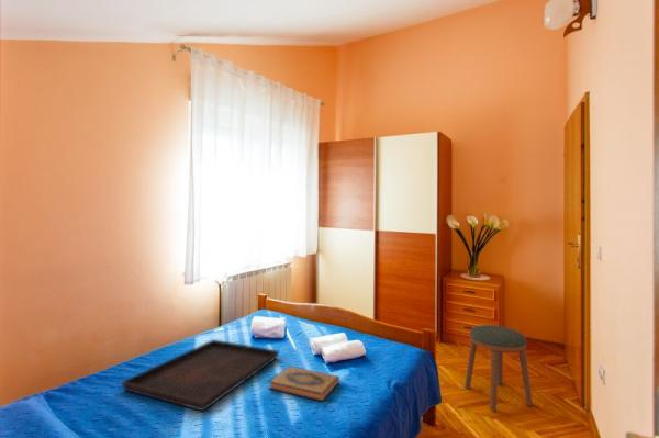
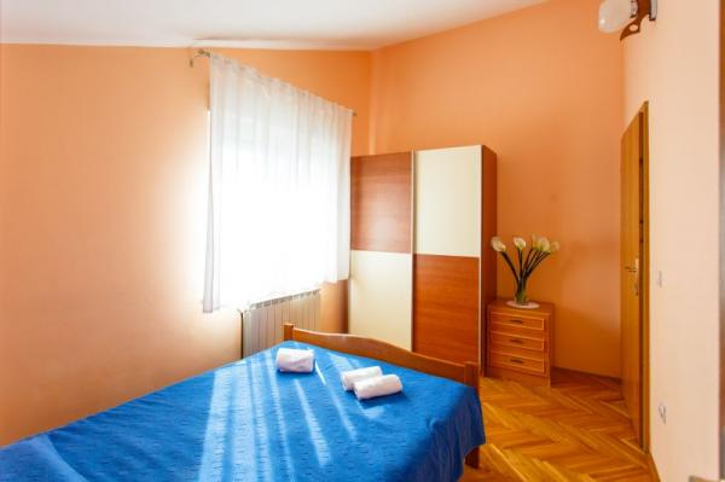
- serving tray (209, 368)
- stool (496, 362)
- hardback book (304, 382)
